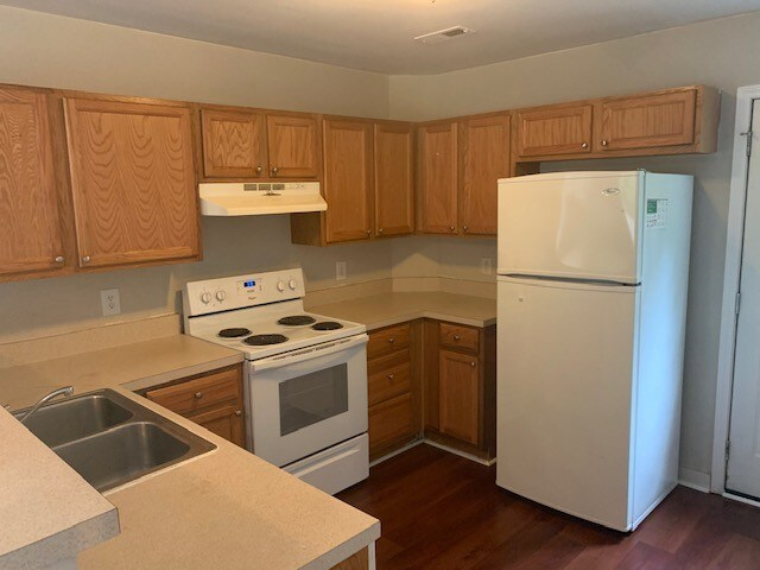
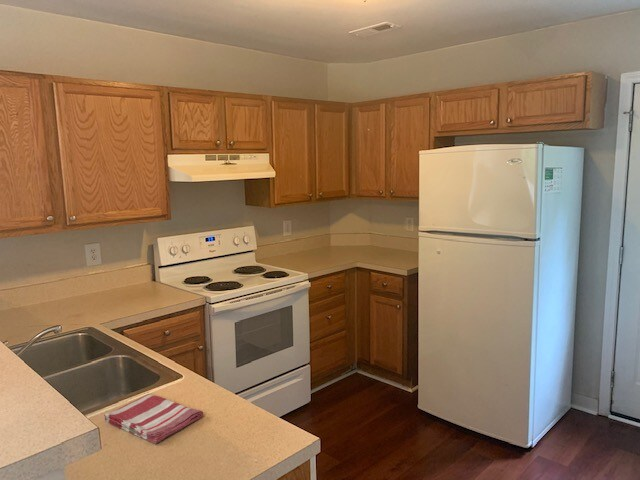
+ dish towel (153, 414)
